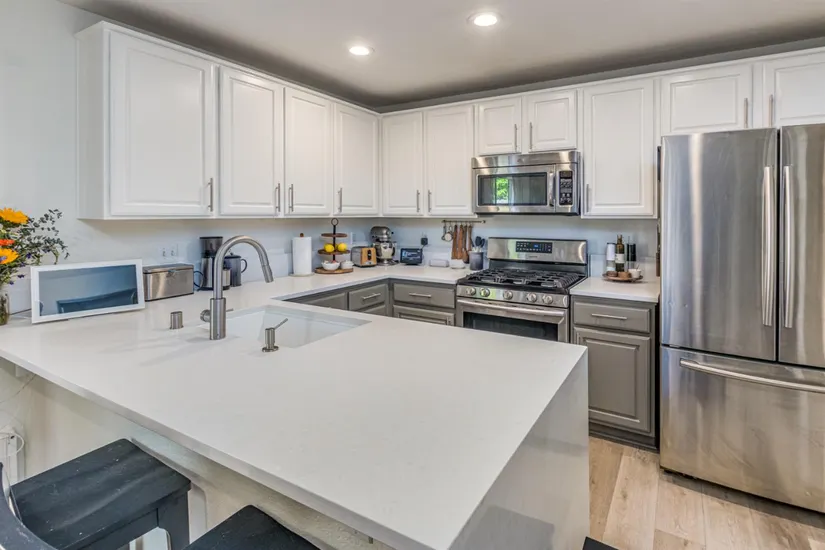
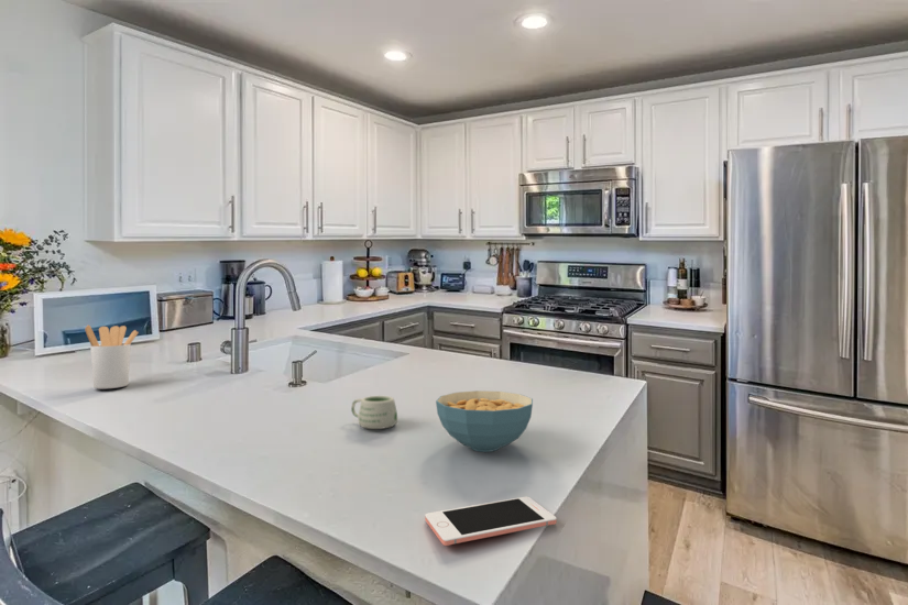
+ cereal bowl (484, 424)
+ cell phone (490, 518)
+ utensil holder (111, 354)
+ mug (372, 410)
